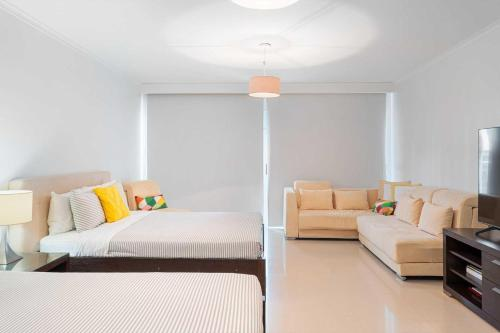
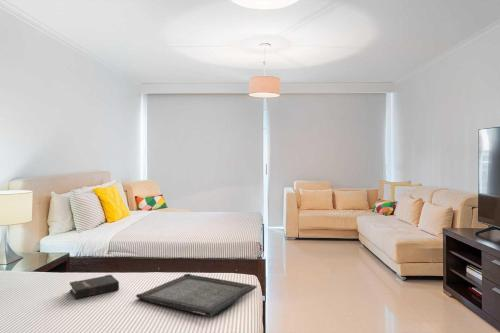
+ serving tray (198, 291)
+ hardback book (94, 286)
